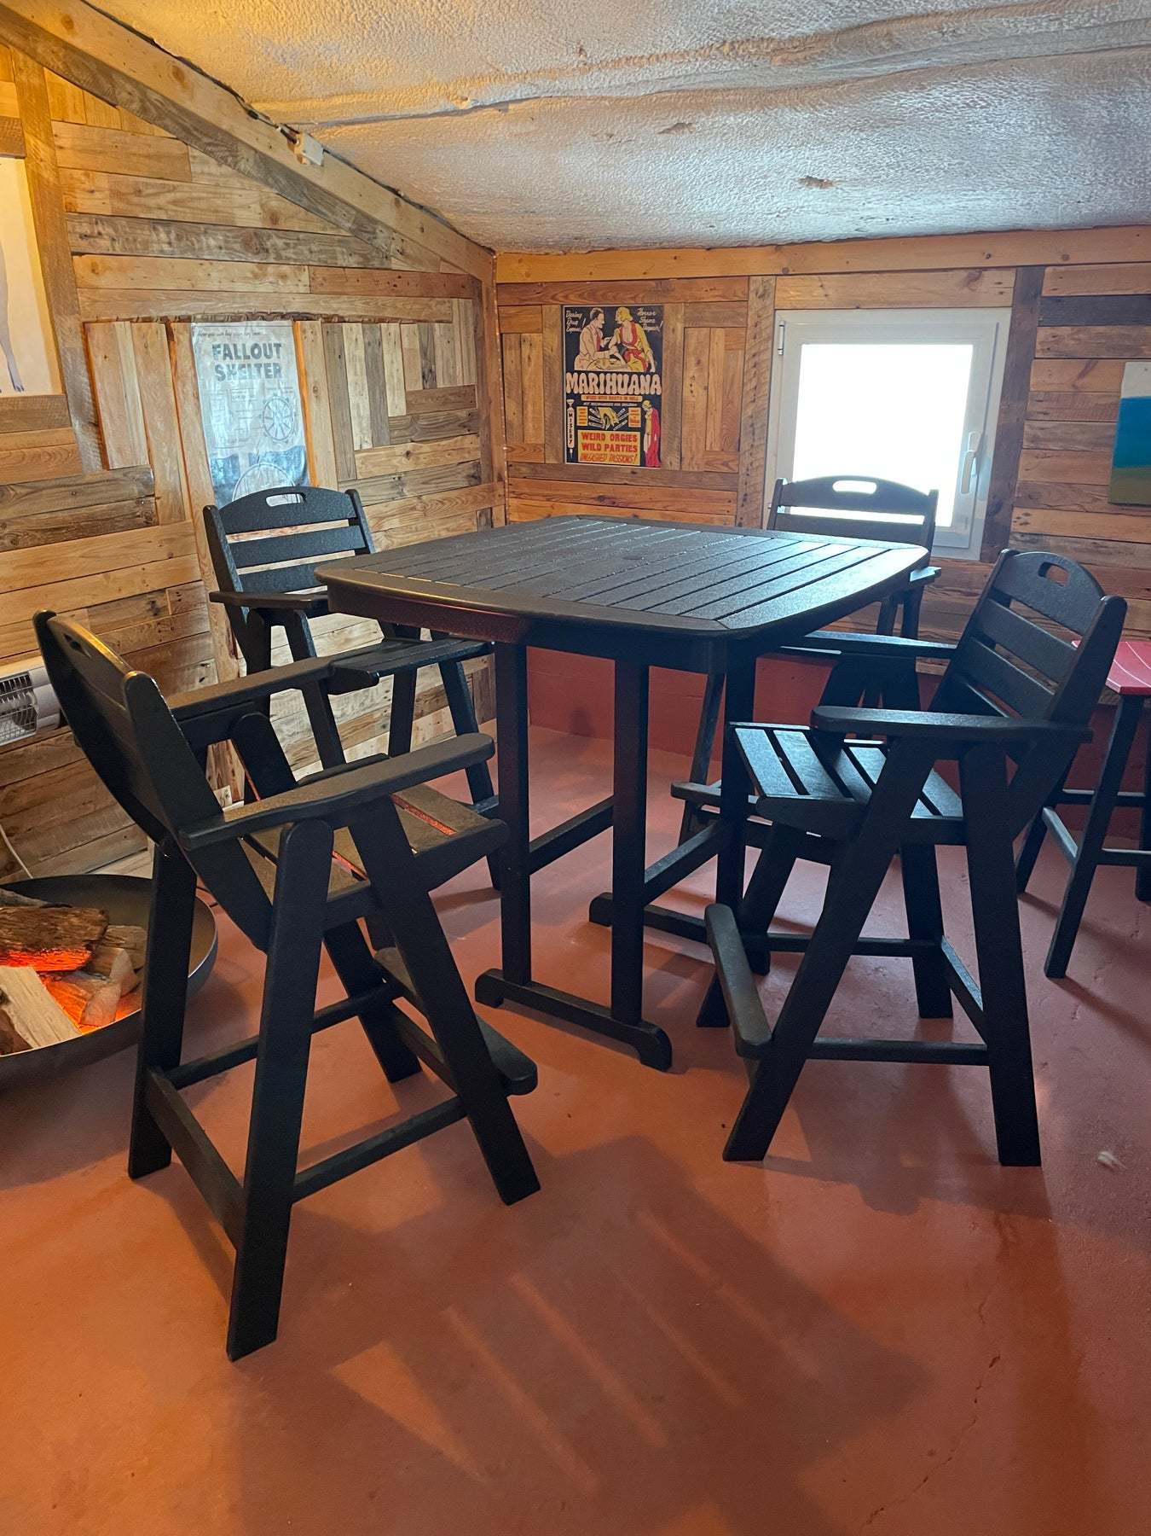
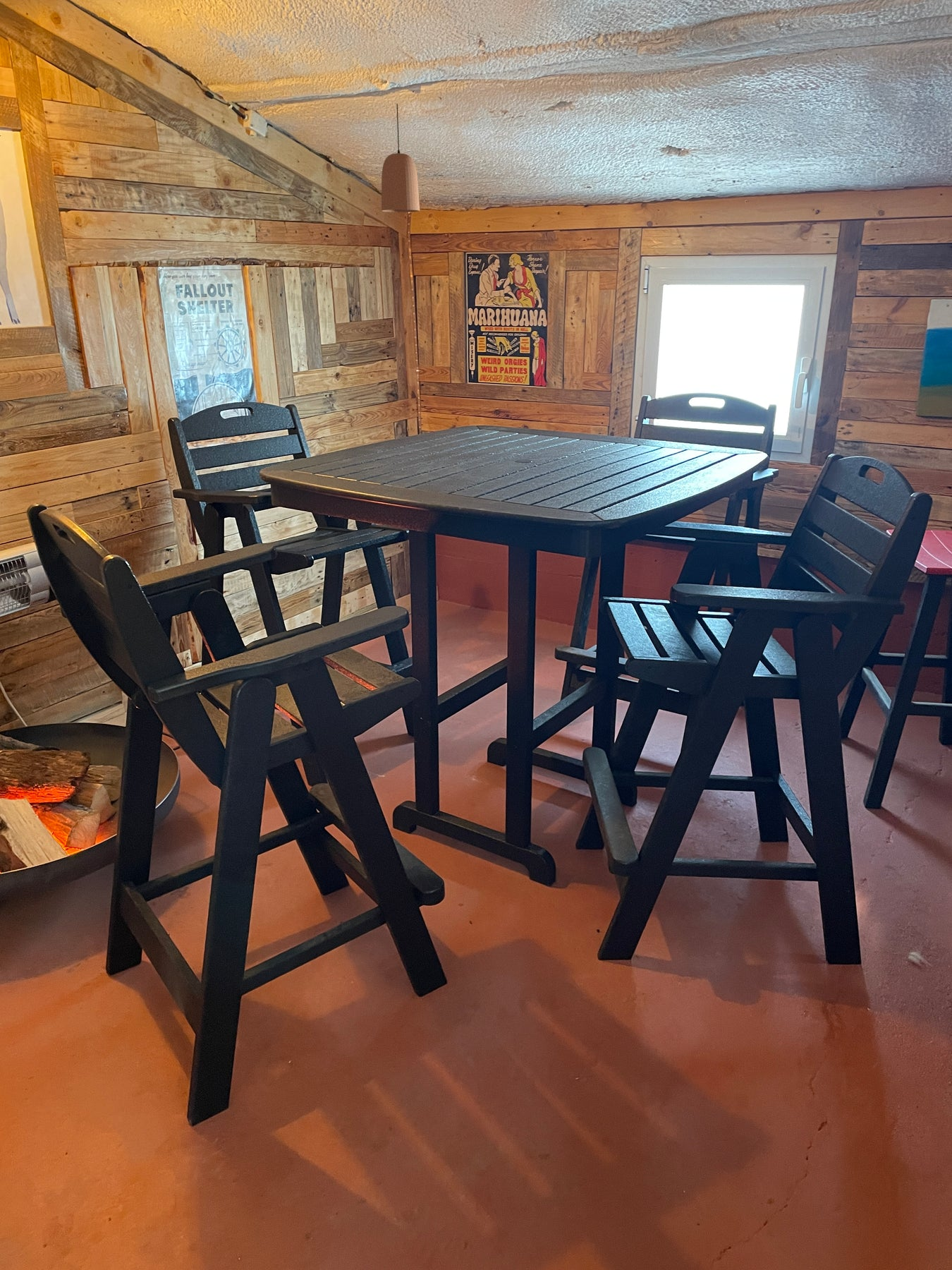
+ pendant light (398, 158)
